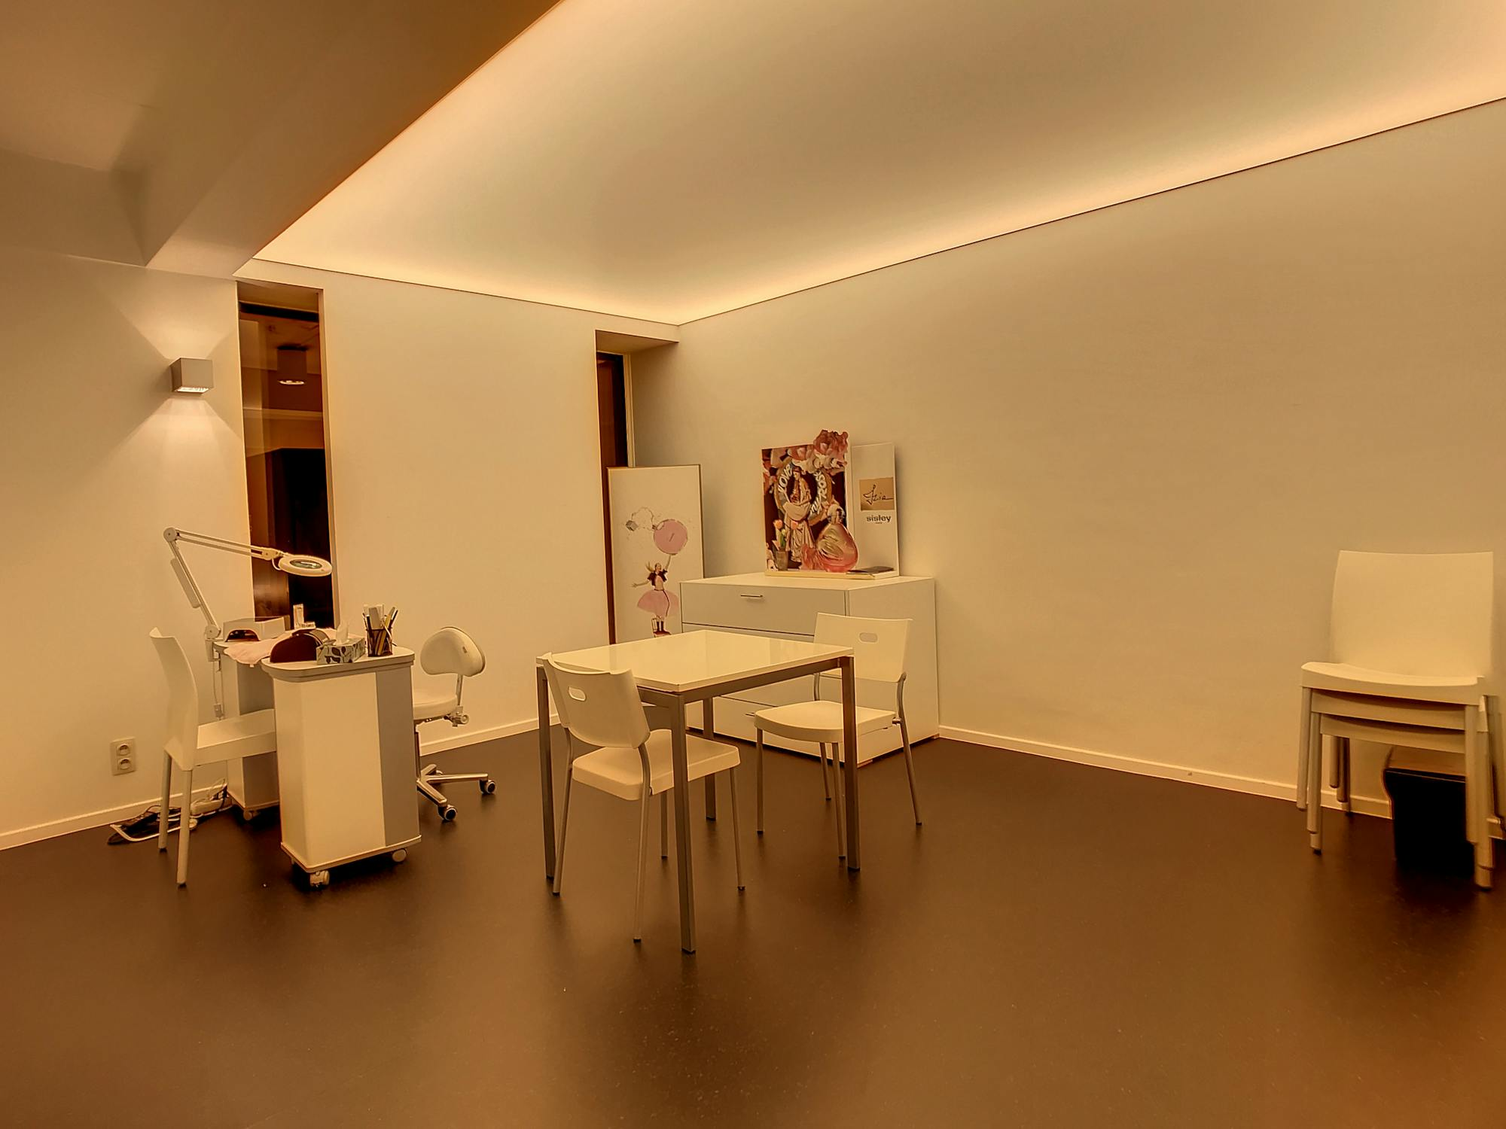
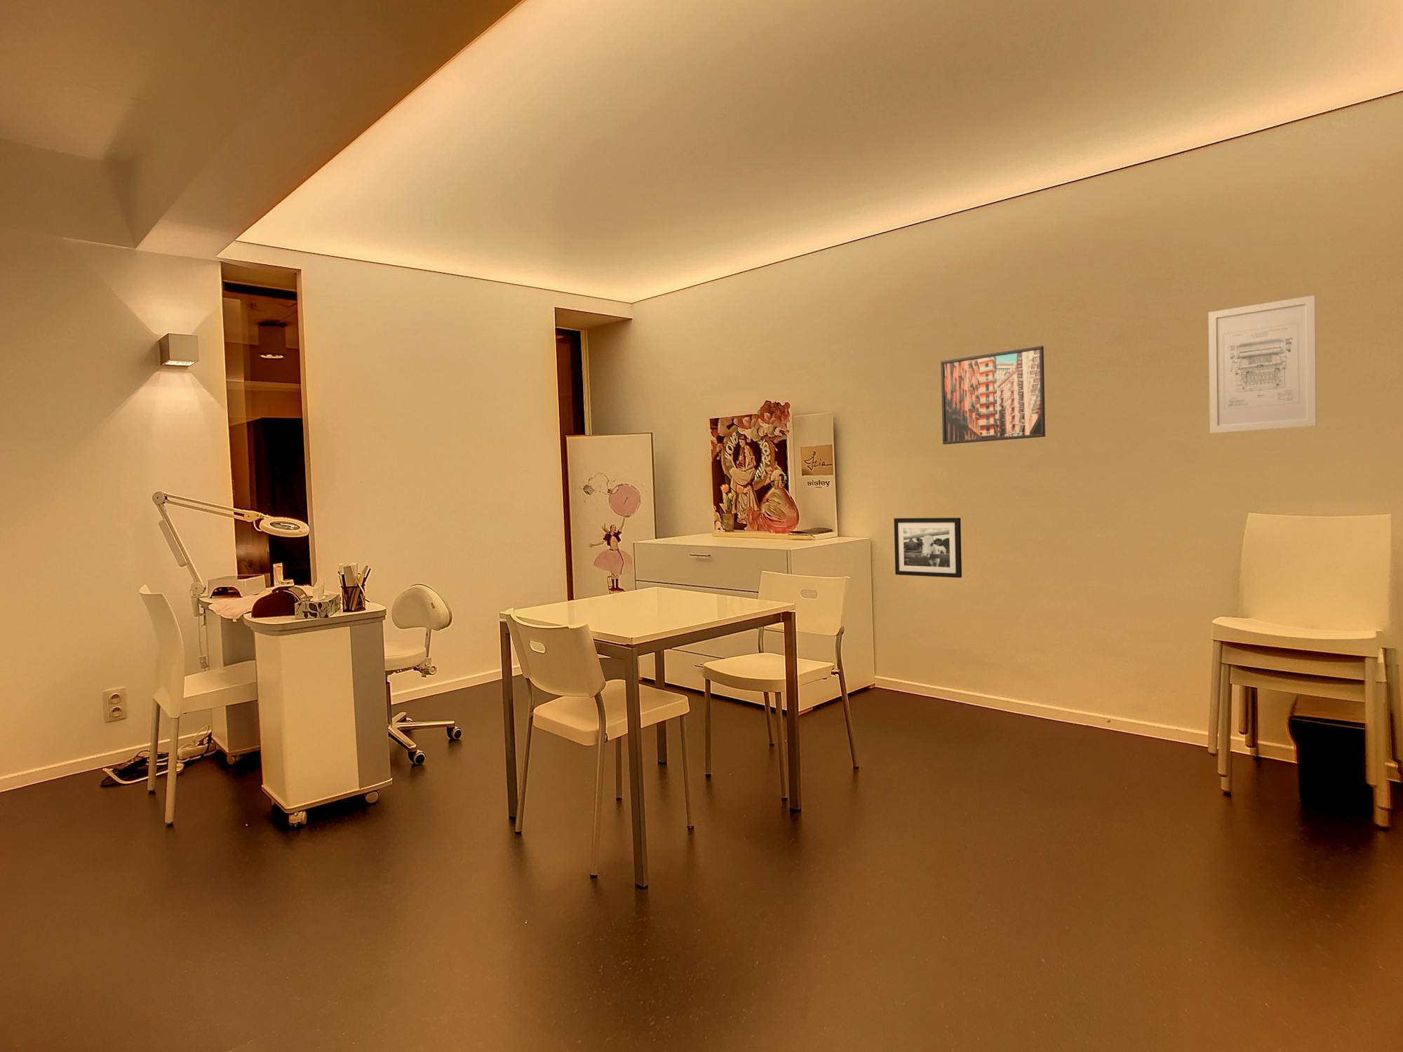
+ picture frame (927, 547)
+ wall art (1259, 367)
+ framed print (991, 397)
